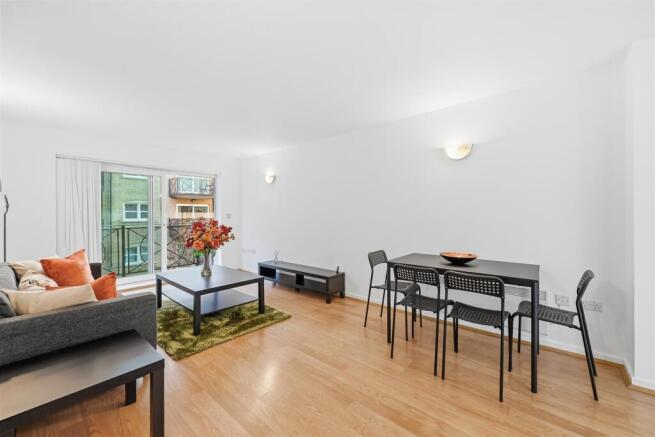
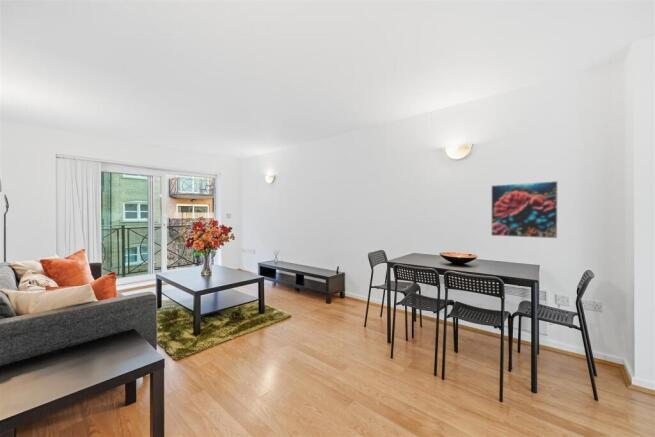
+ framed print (522, 210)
